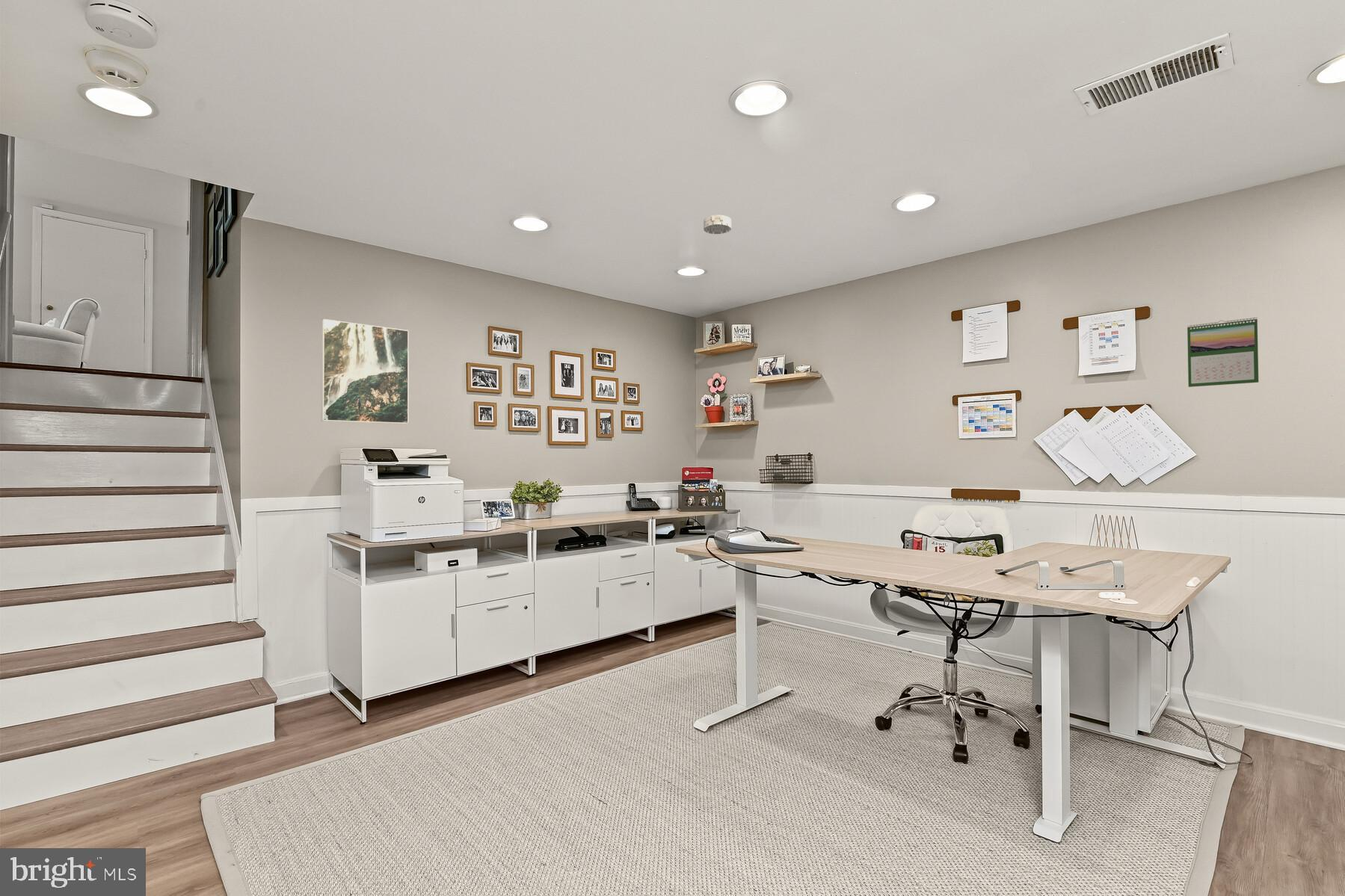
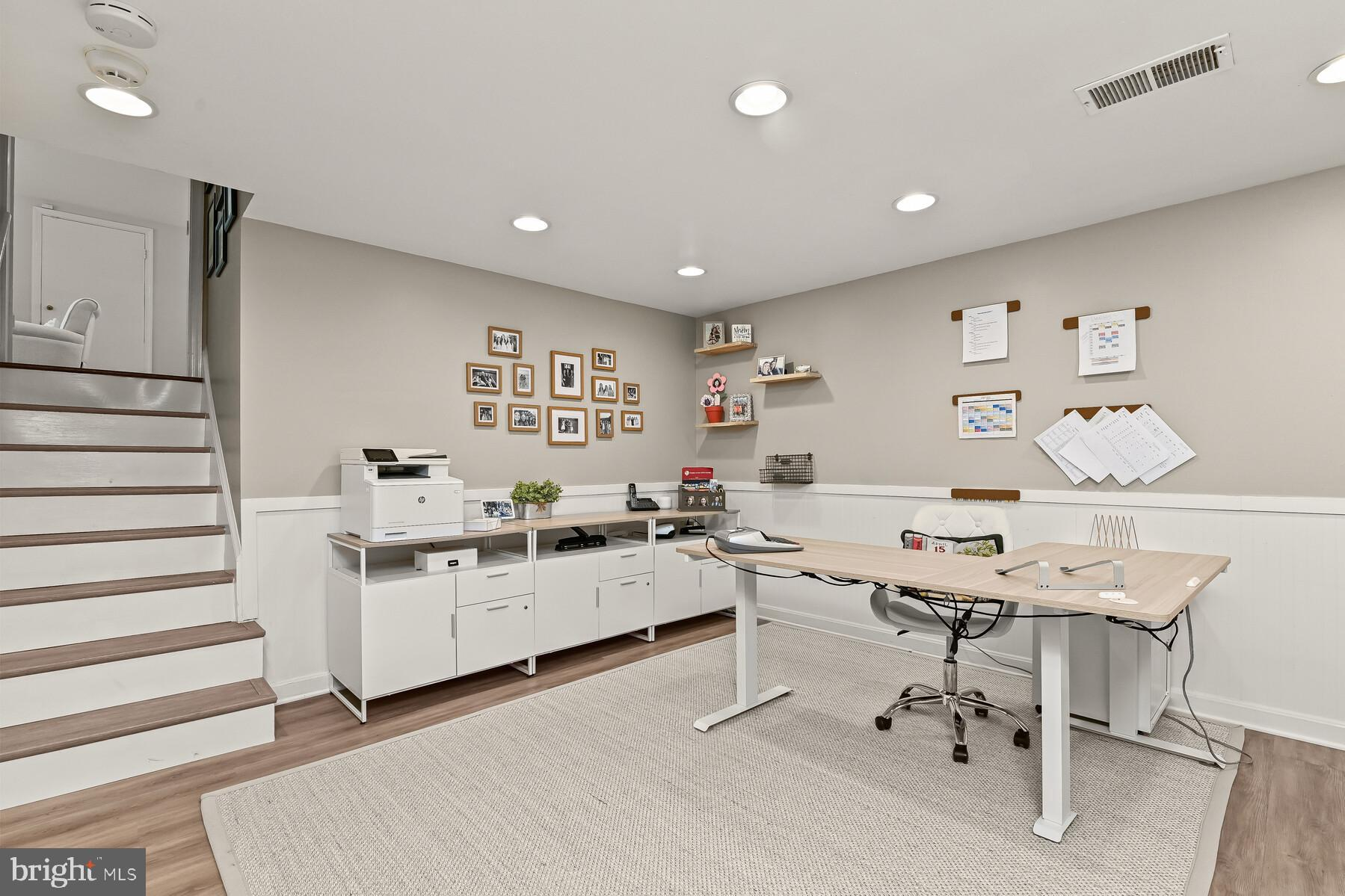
- calendar (1222, 352)
- smoke detector (717, 223)
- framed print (366, 374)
